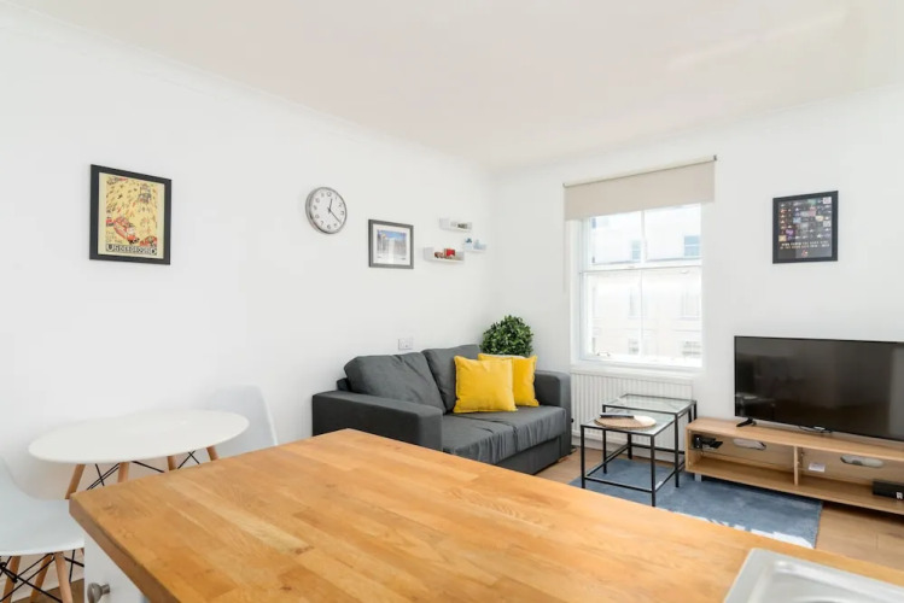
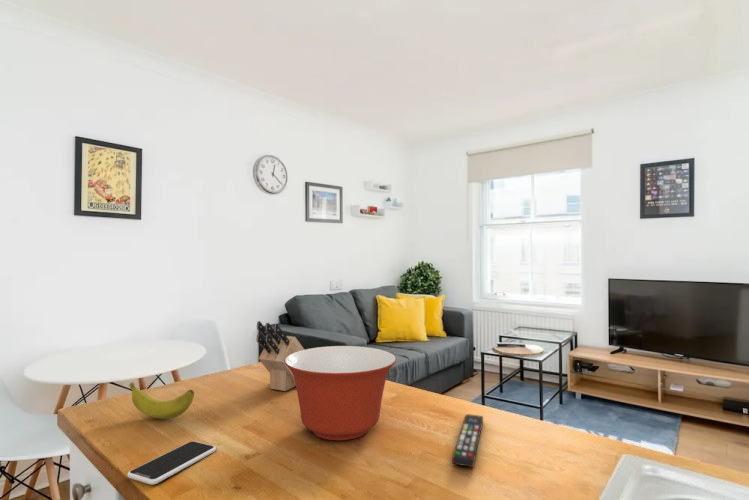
+ remote control (469, 437)
+ mixing bowl (340, 393)
+ smartphone (174, 460)
+ banana (160, 401)
+ knife block (288, 350)
